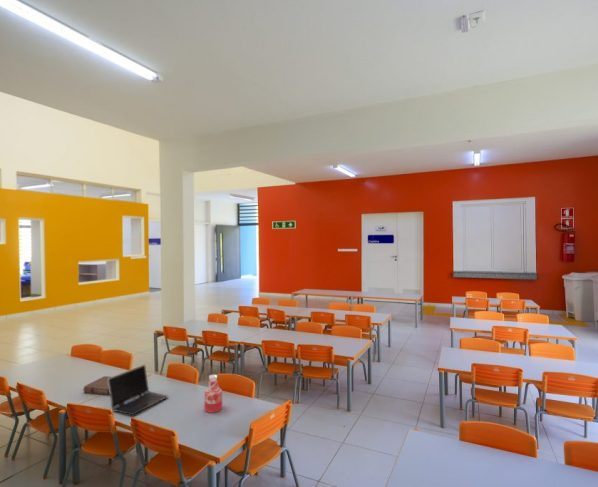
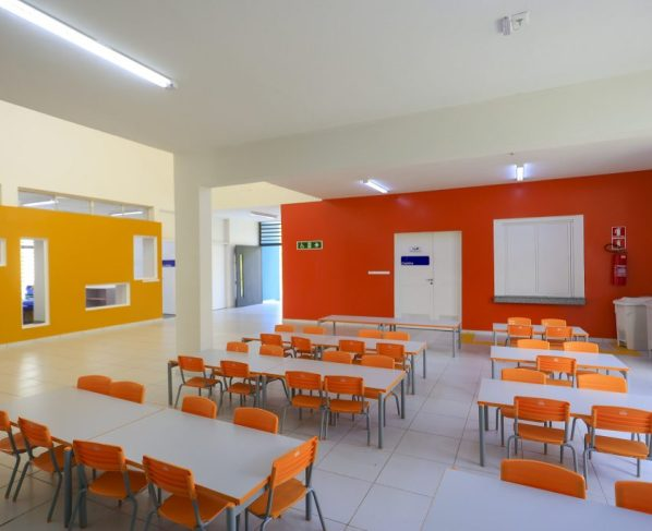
- laptop computer (139, 388)
- bottle (213, 392)
- book (108, 385)
